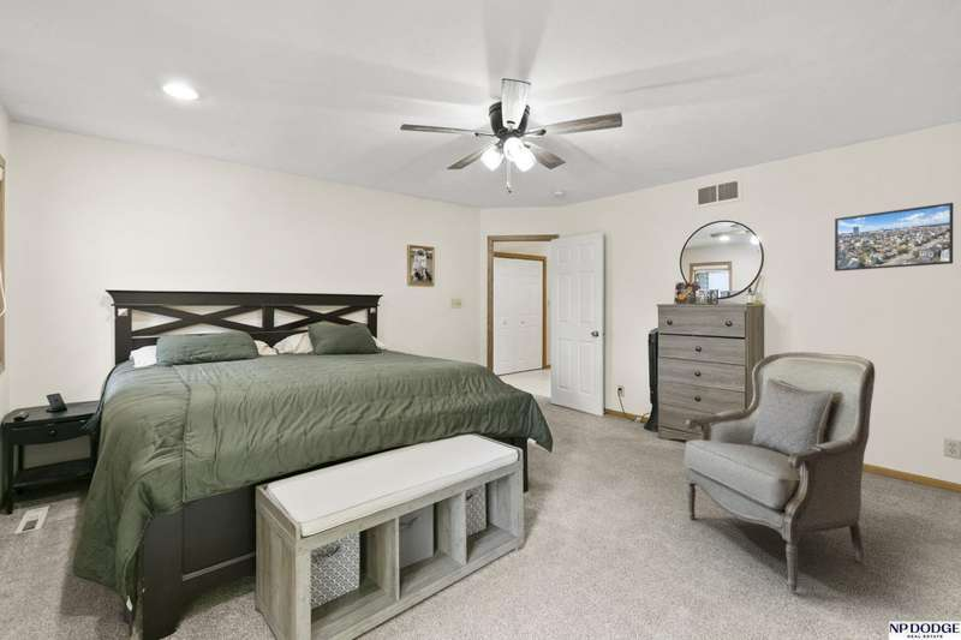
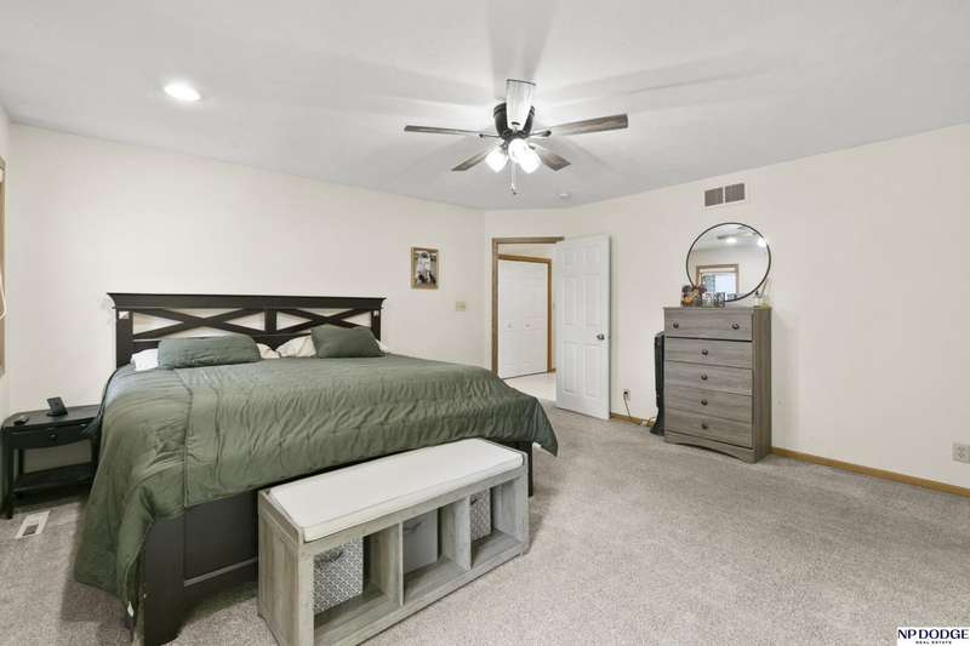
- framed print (889, 239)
- armchair (782, 449)
